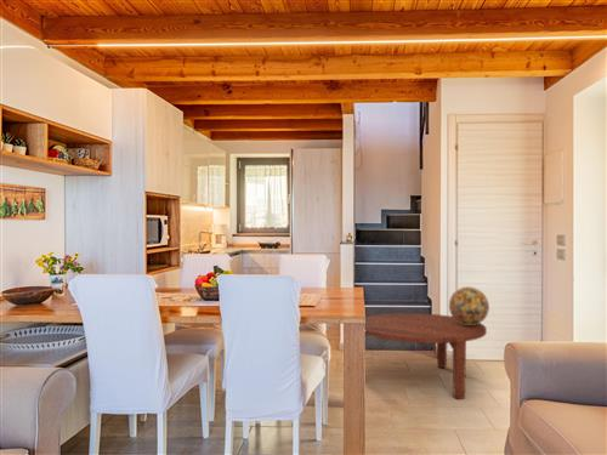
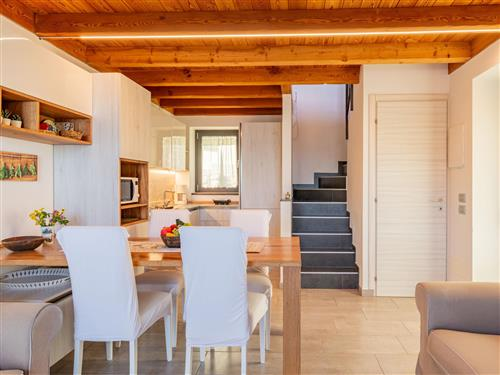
- decorative sphere (469, 306)
- coffee table (420, 343)
